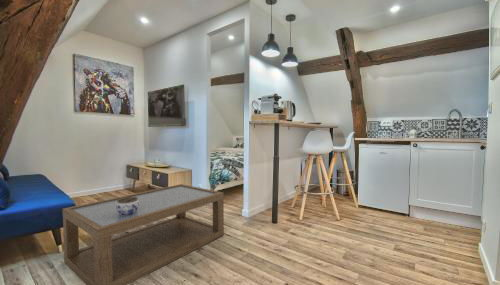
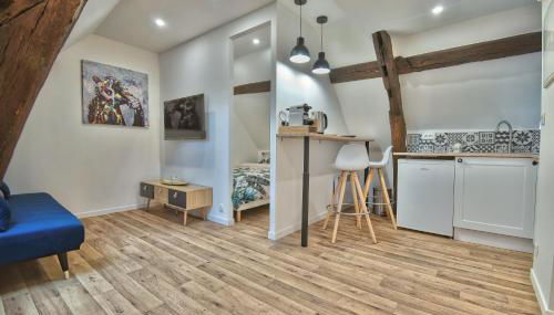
- jar (127, 204)
- coffee table (154, 224)
